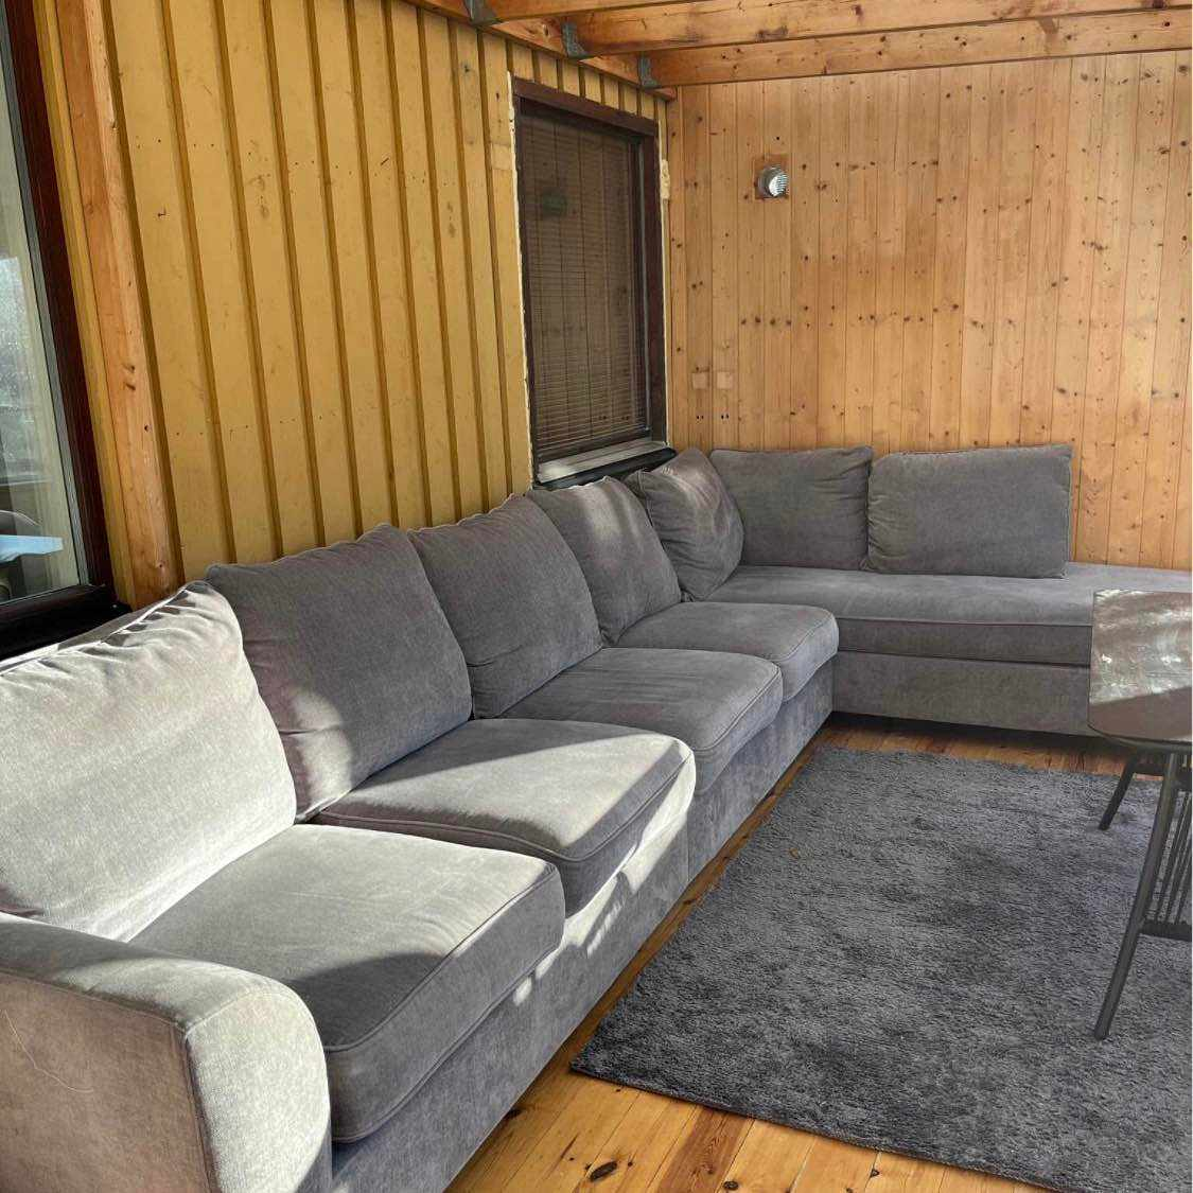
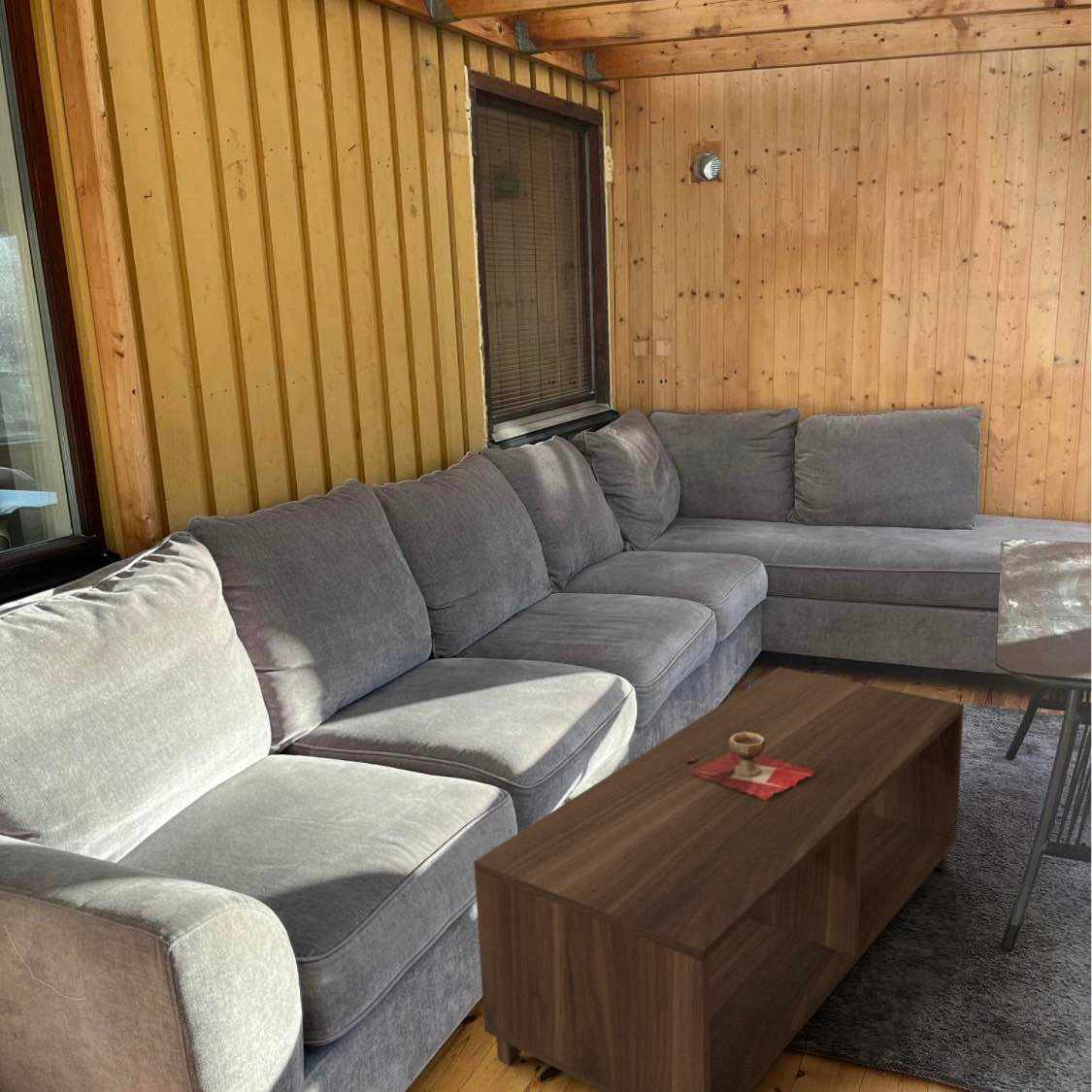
+ coffee table (750, 862)
+ decorative bowl (749, 756)
